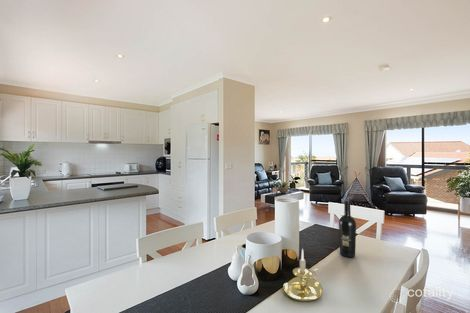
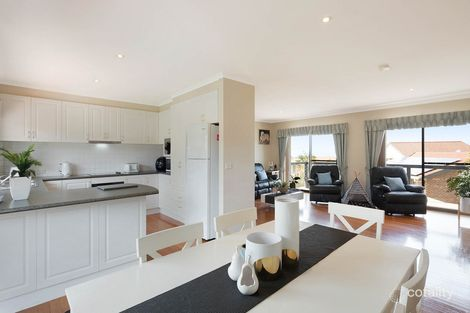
- candle holder (304, 269)
- wine bottle (347, 227)
